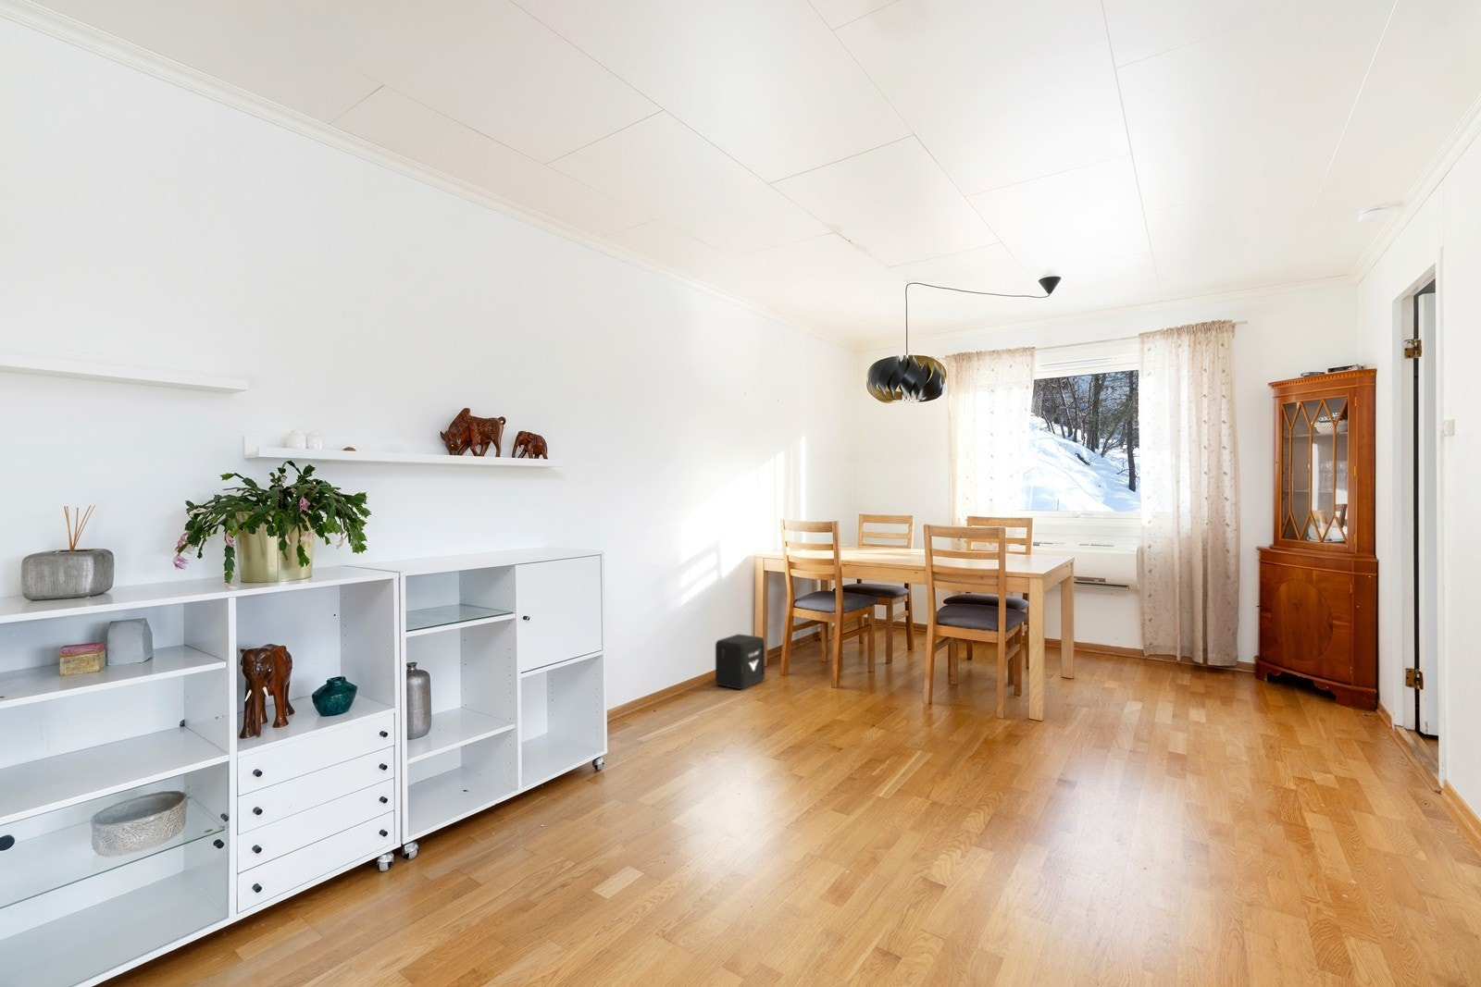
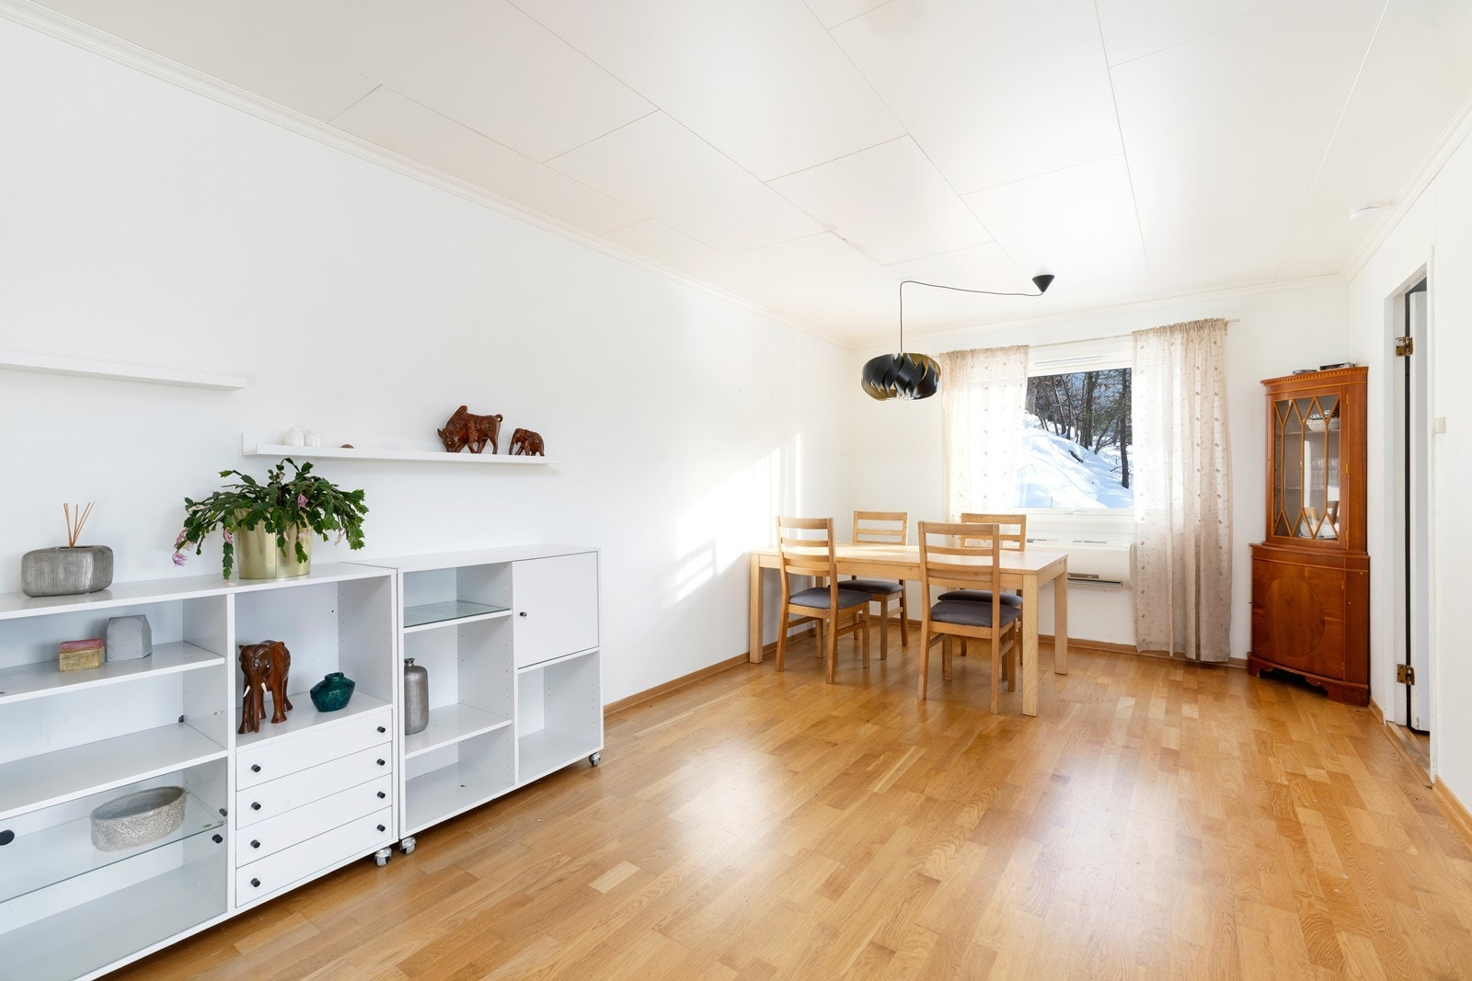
- air purifier (740, 661)
